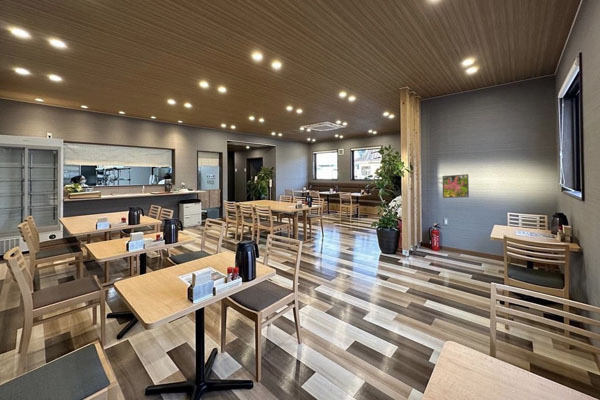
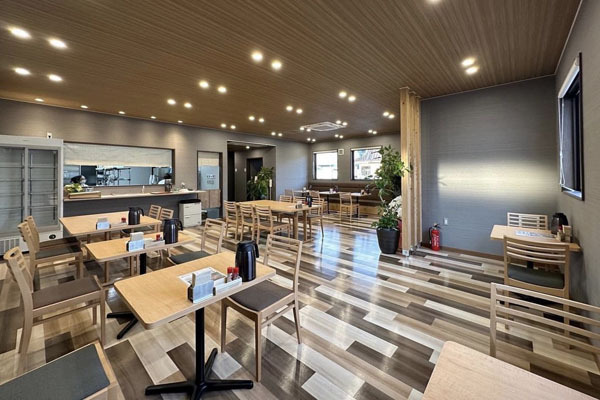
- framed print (455, 186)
